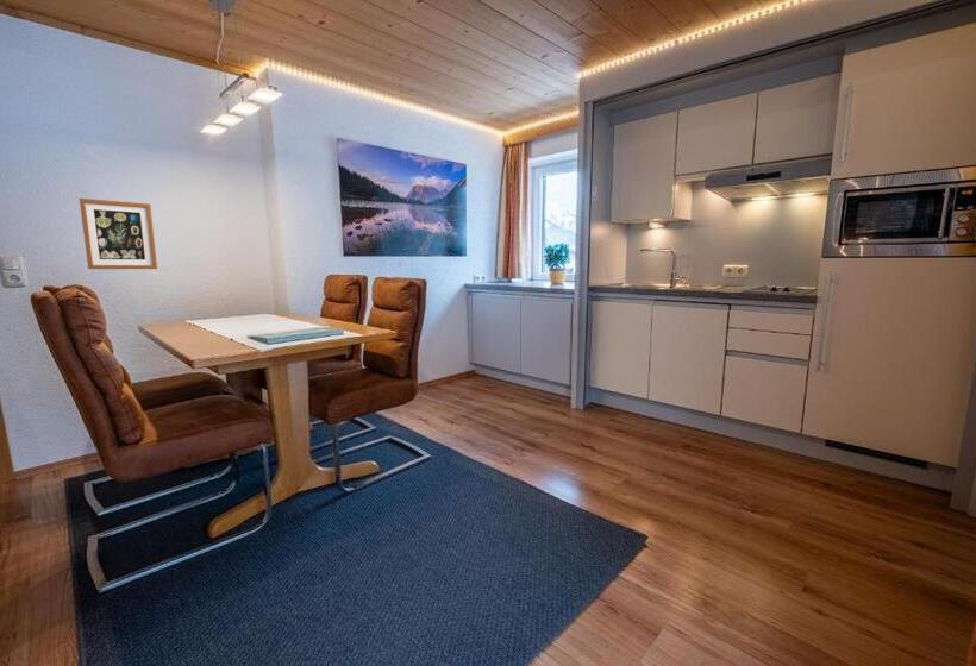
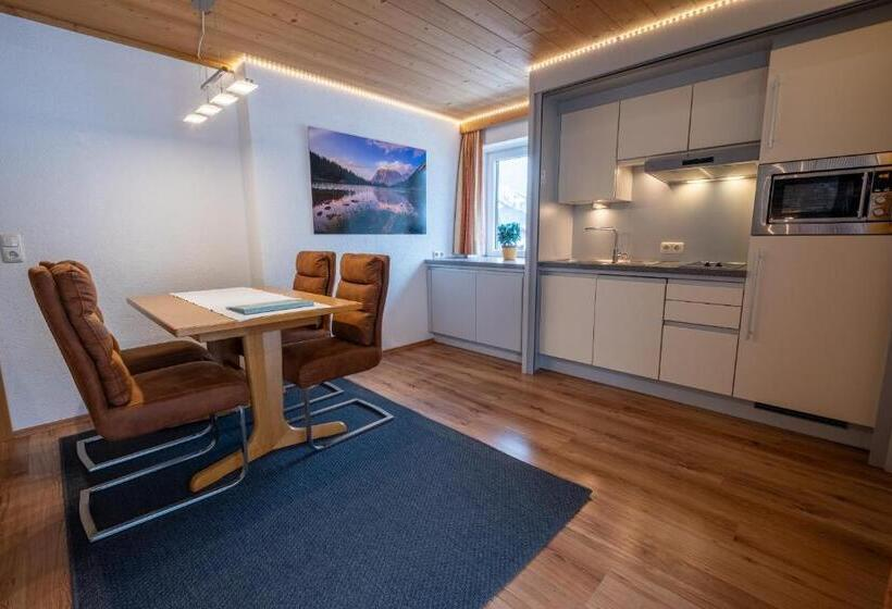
- wall art (120, 235)
